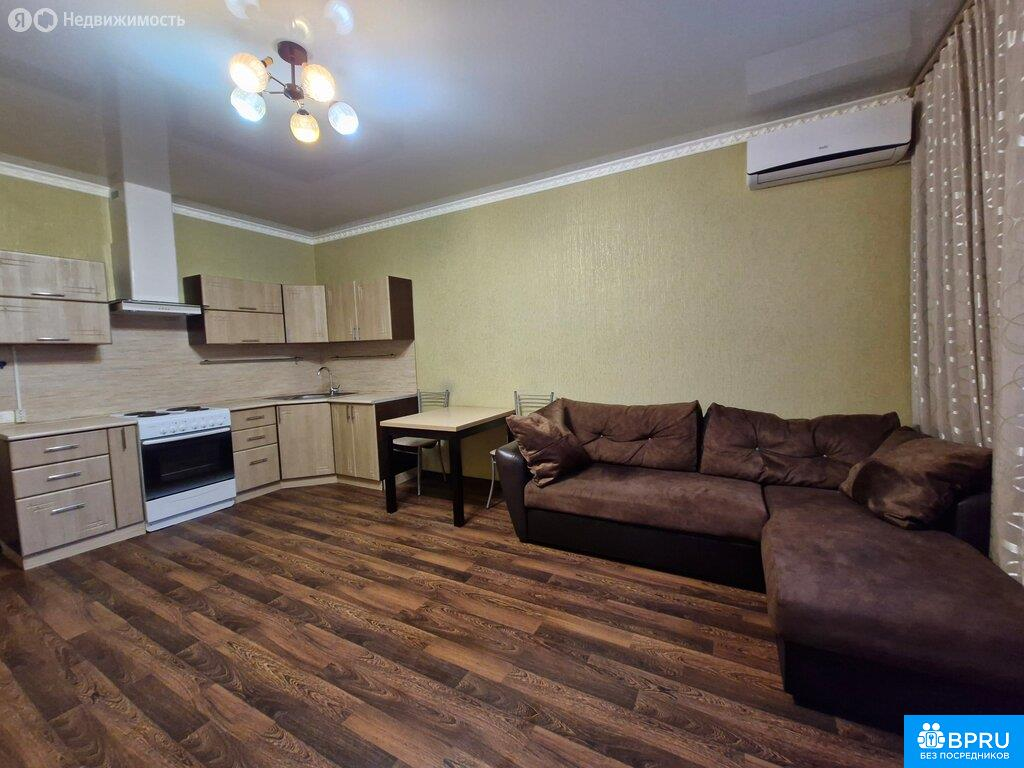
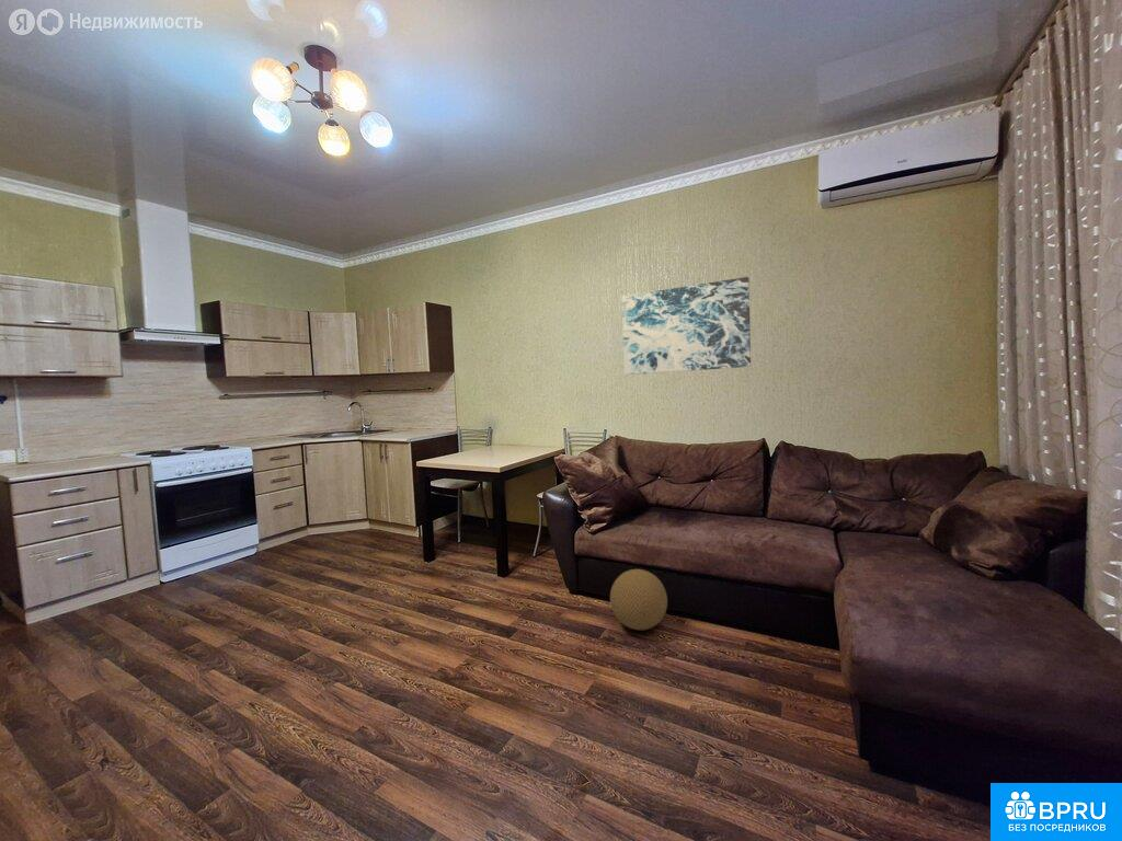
+ decorative ball (638, 598)
+ wall art (682, 329)
